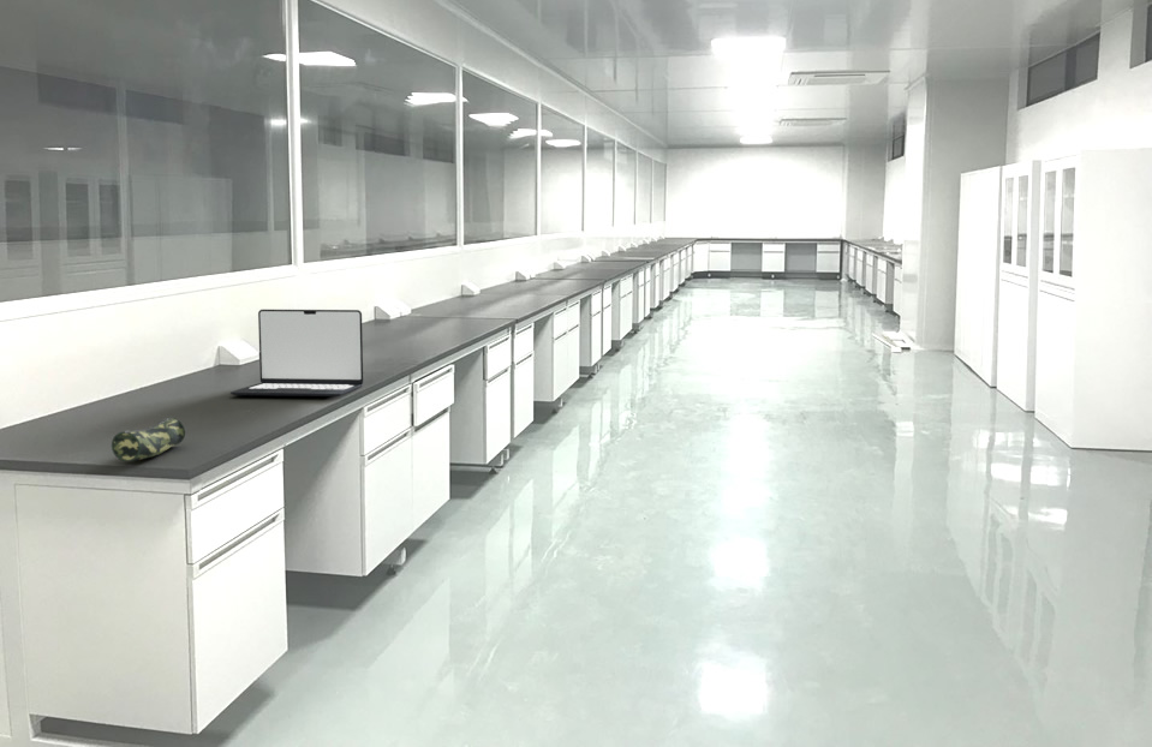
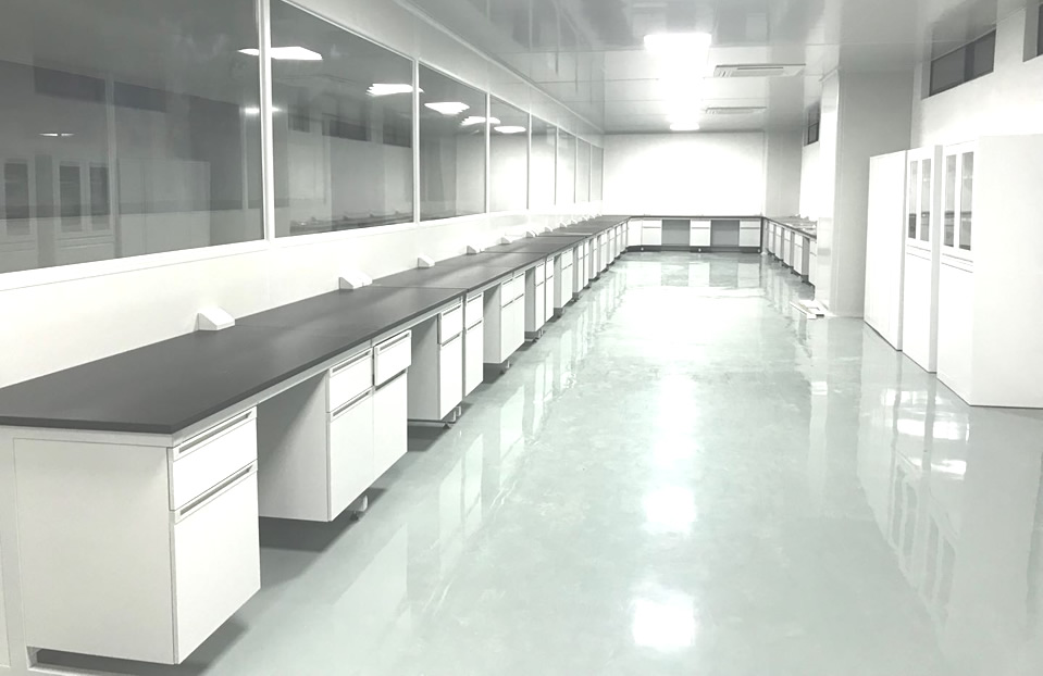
- laptop (297, 351)
- pencil case (148, 440)
